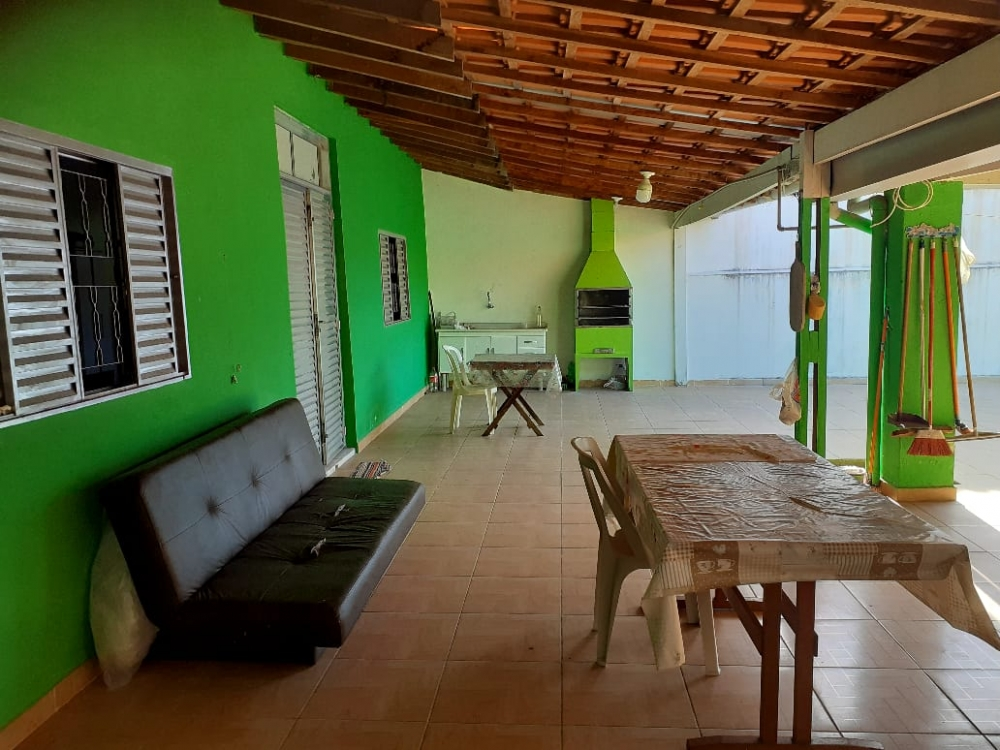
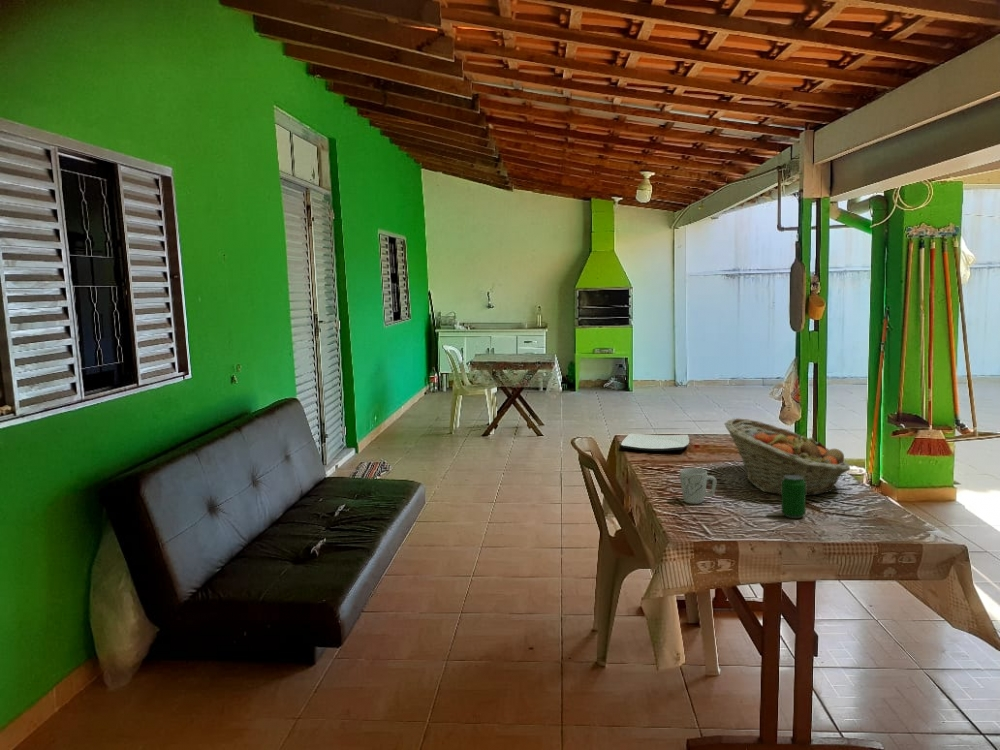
+ beverage can (793, 496)
+ plate (655, 442)
+ fruit basket (784, 453)
+ mug (698, 486)
